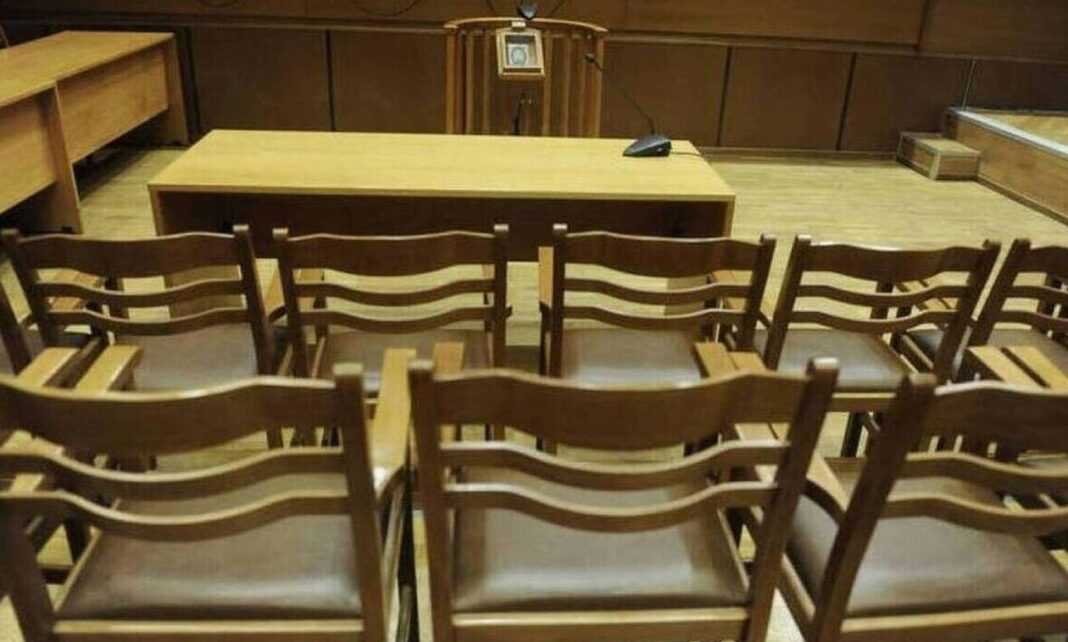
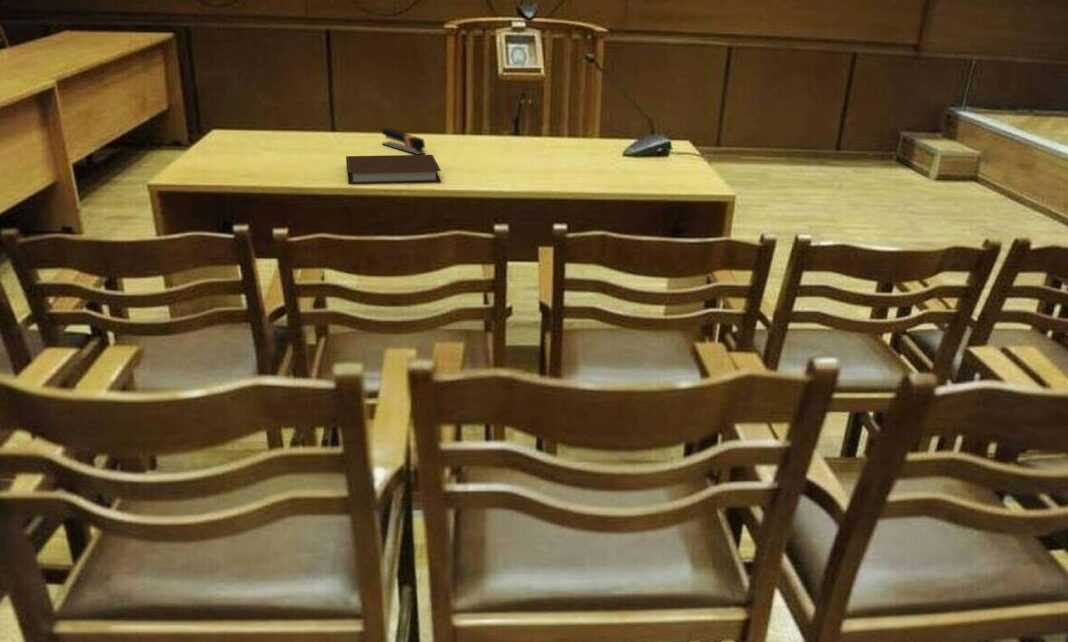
+ stapler (403, 140)
+ notebook (392, 167)
